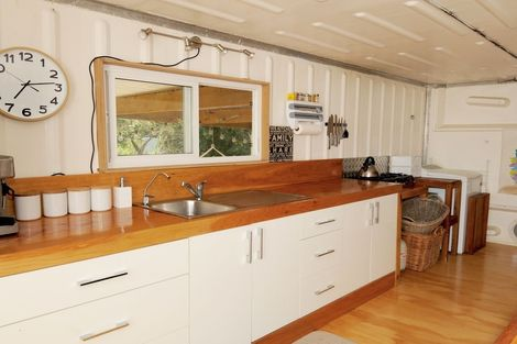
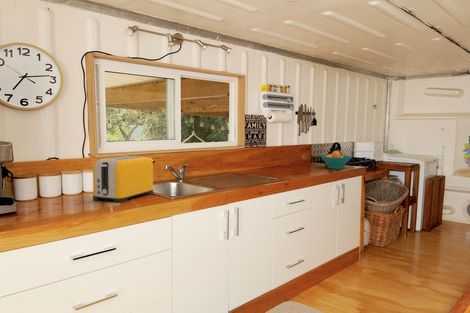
+ fruit bowl (335, 159)
+ toaster (123, 177)
